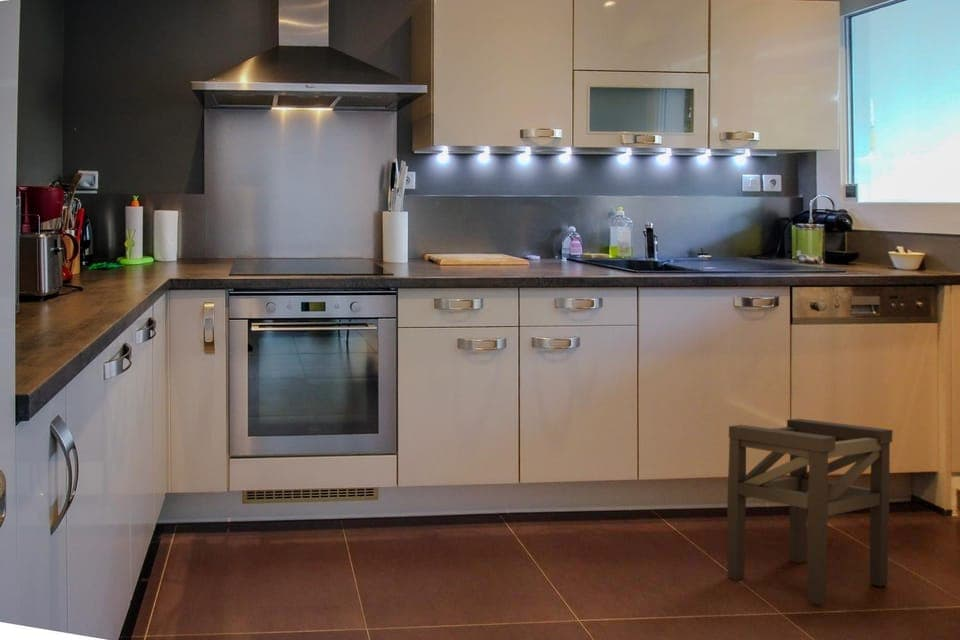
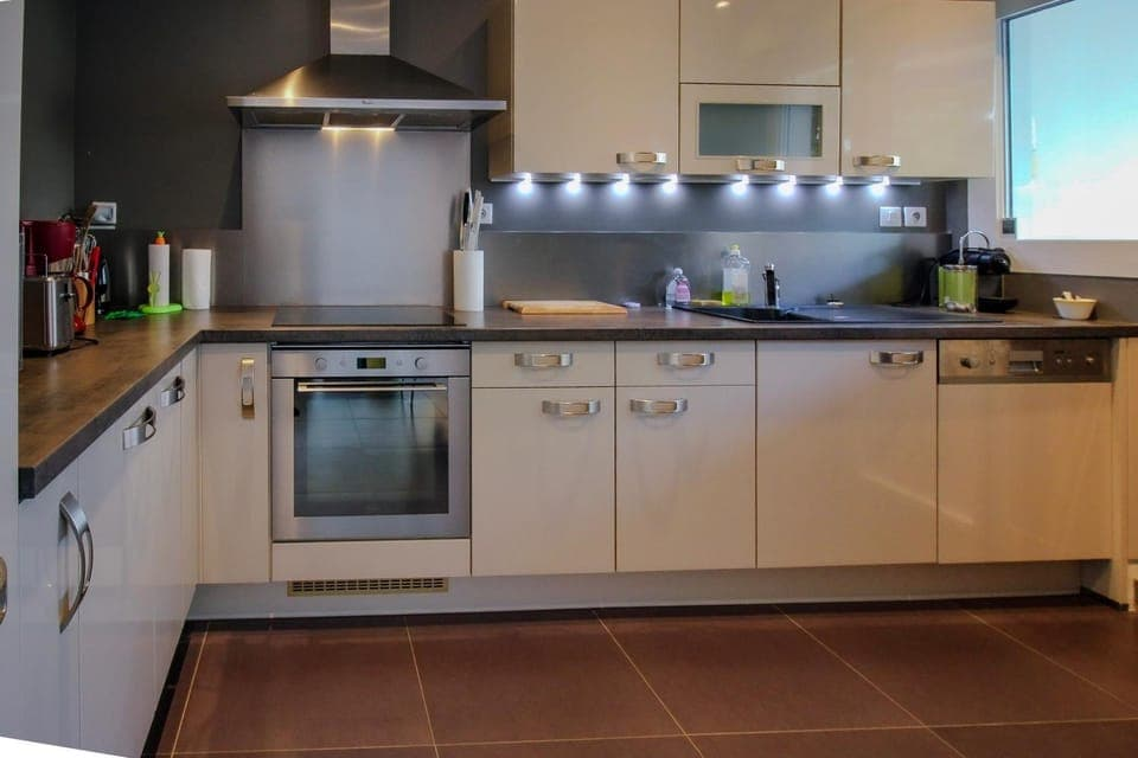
- stool (808, 504)
